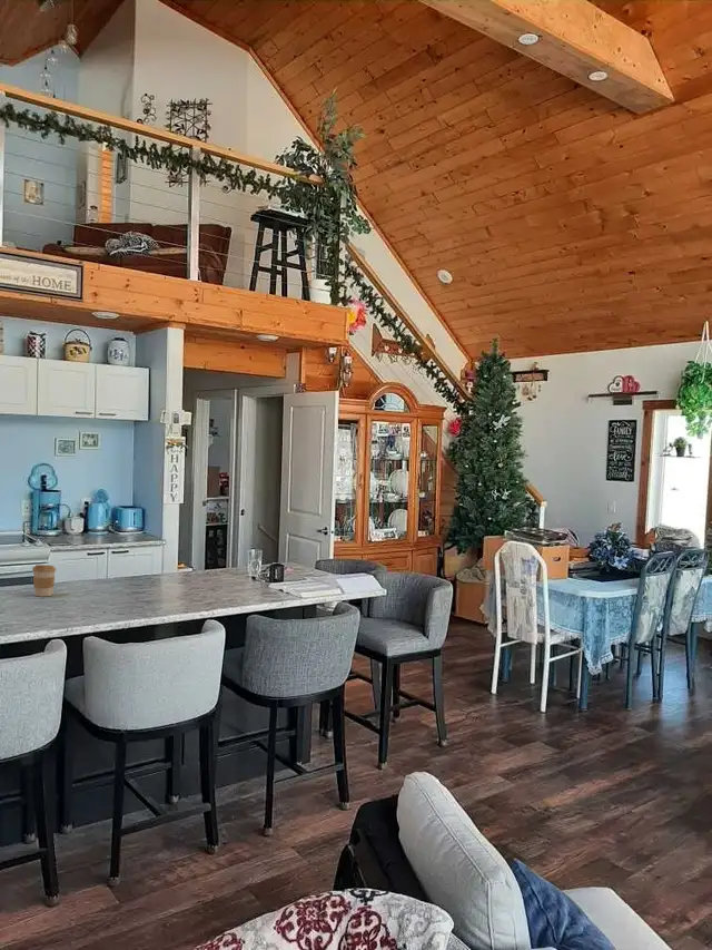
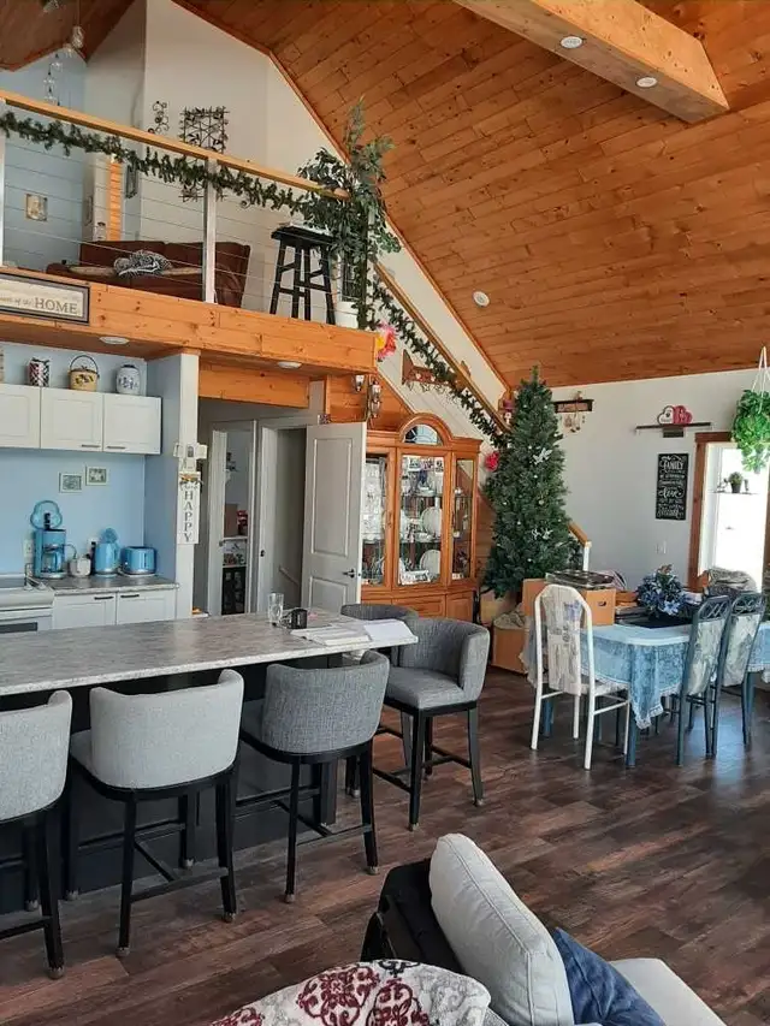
- coffee cup (43, 579)
